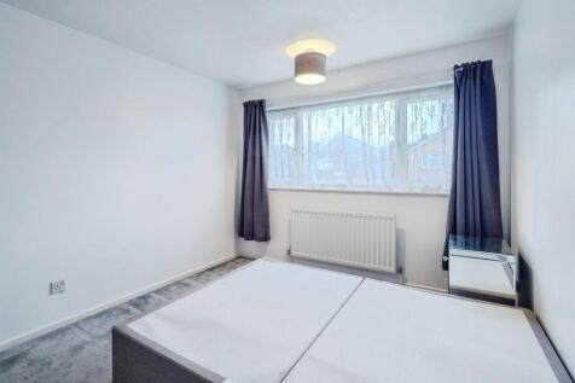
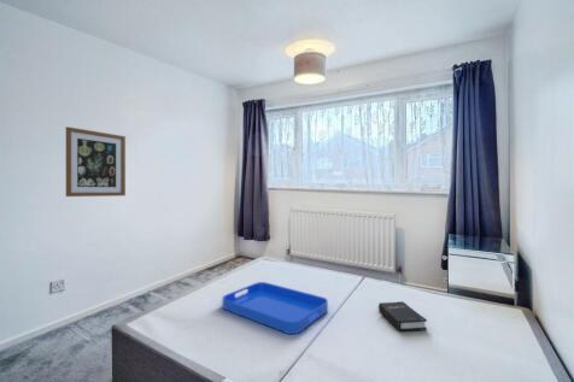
+ hardback book (400, 315)
+ serving tray (274, 302)
+ wall art (98, 164)
